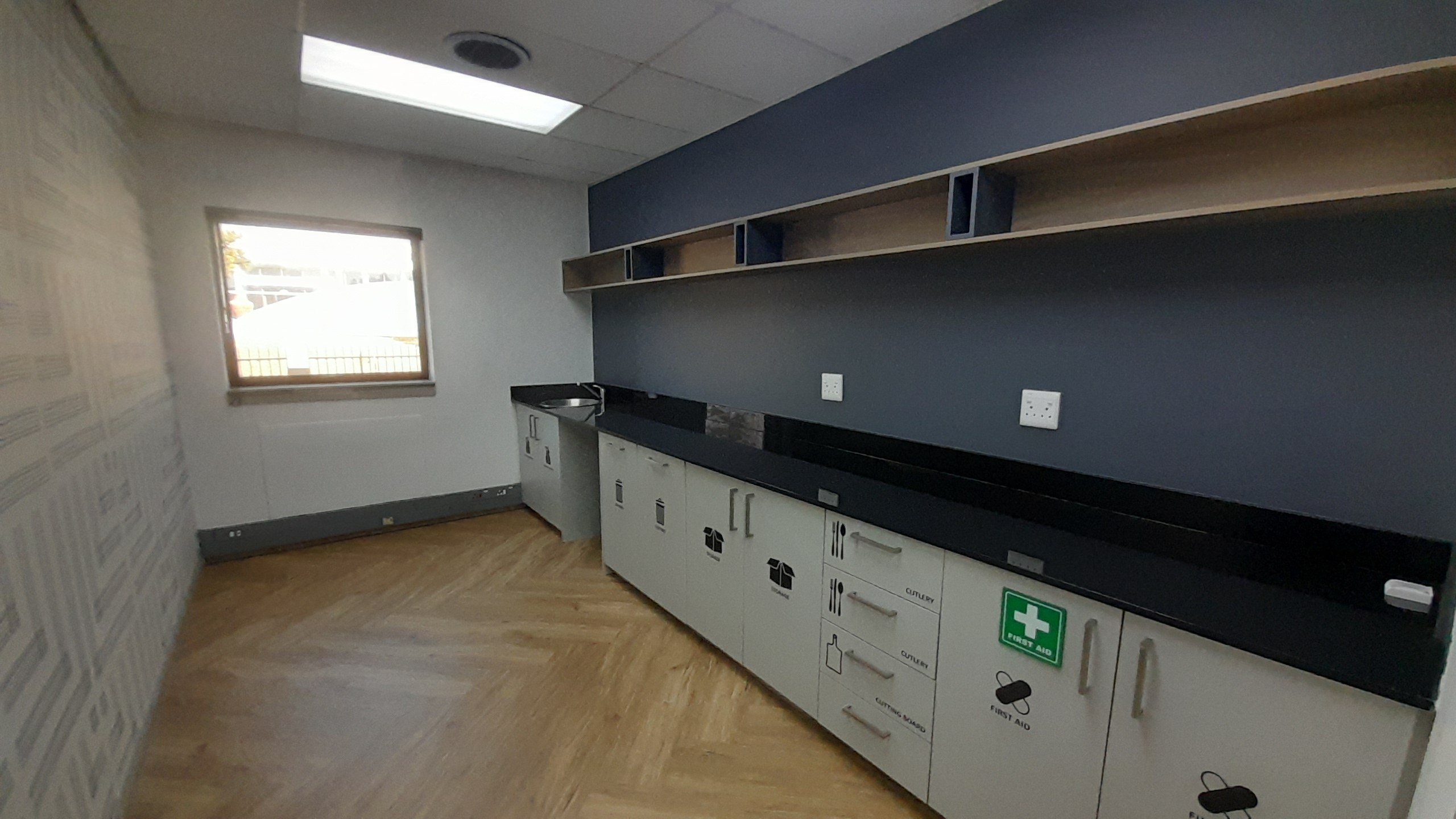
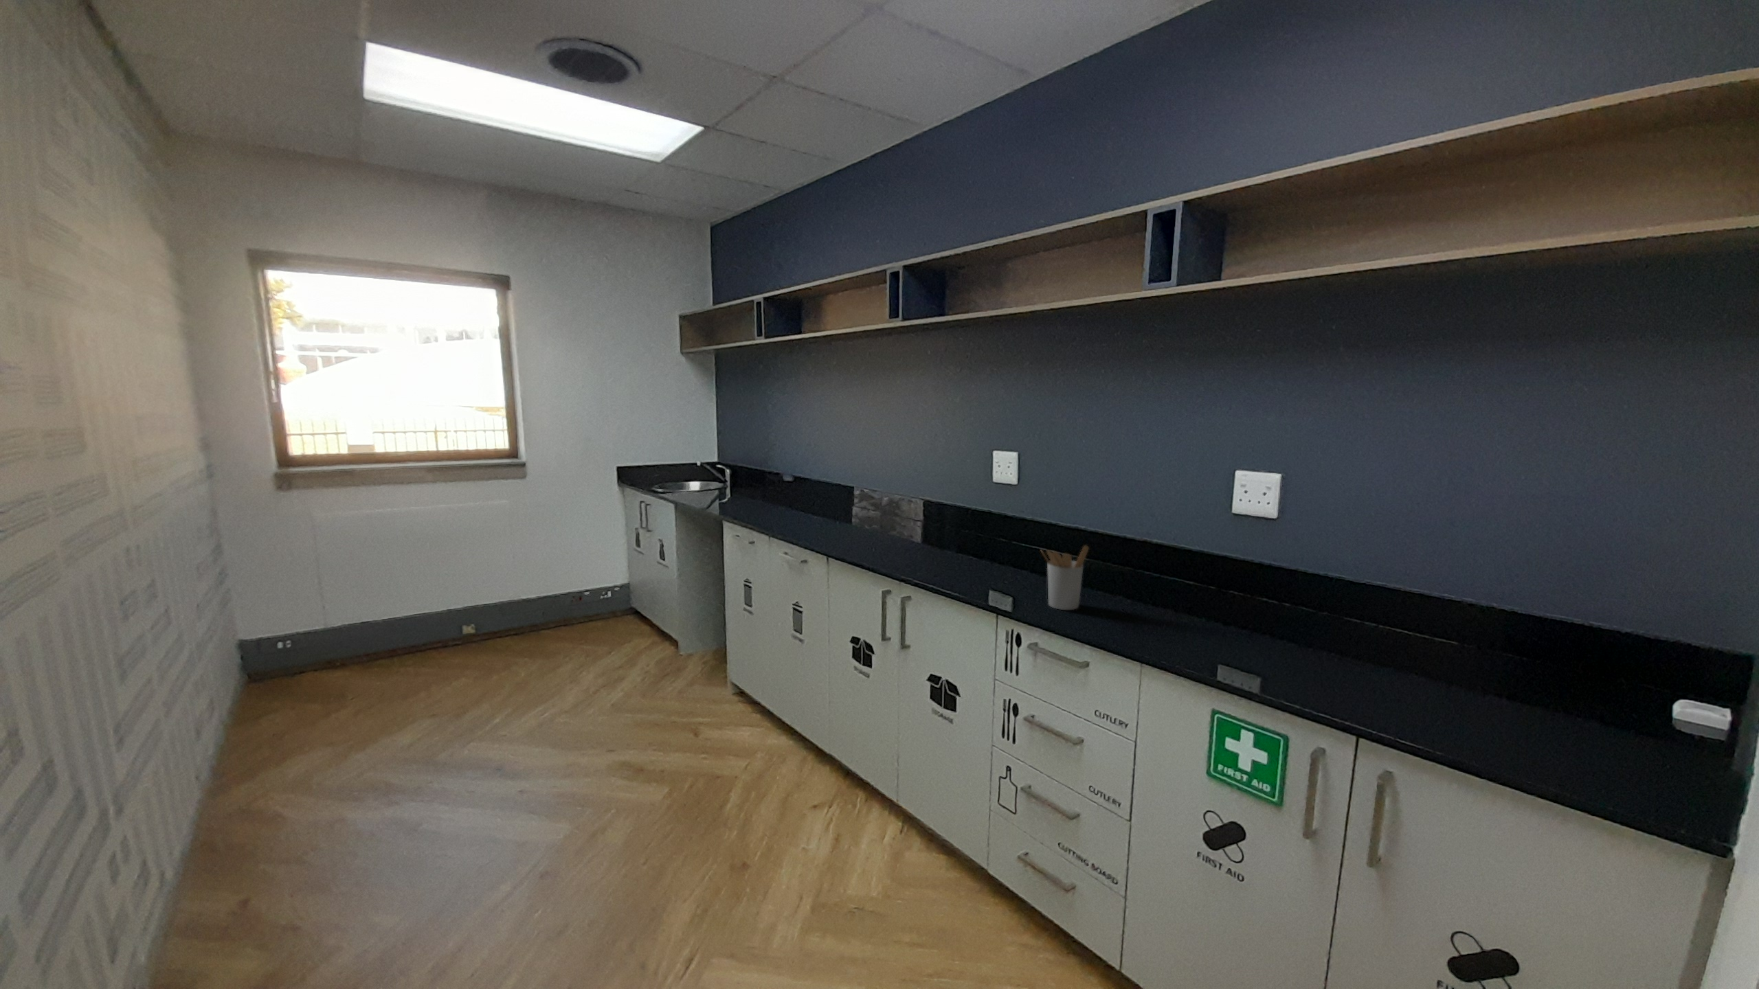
+ utensil holder (1062, 576)
